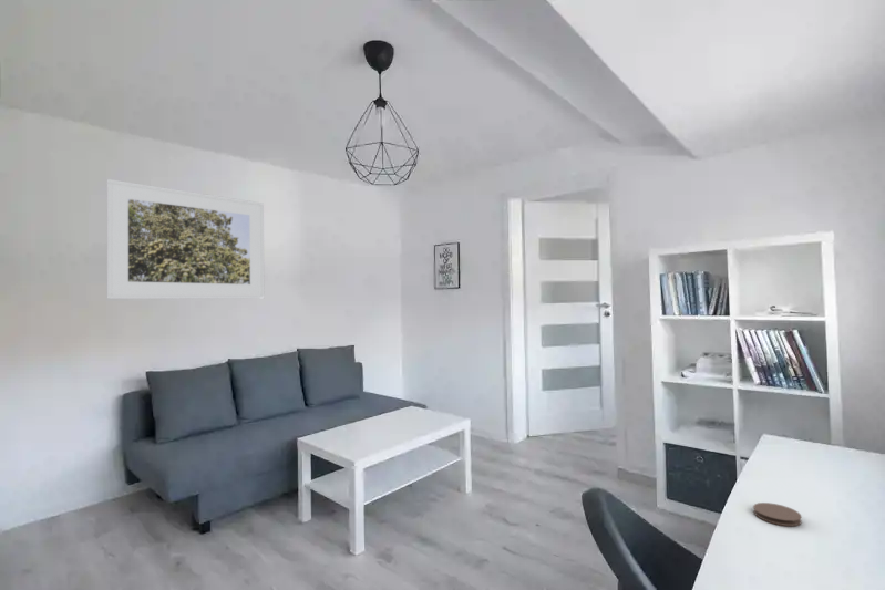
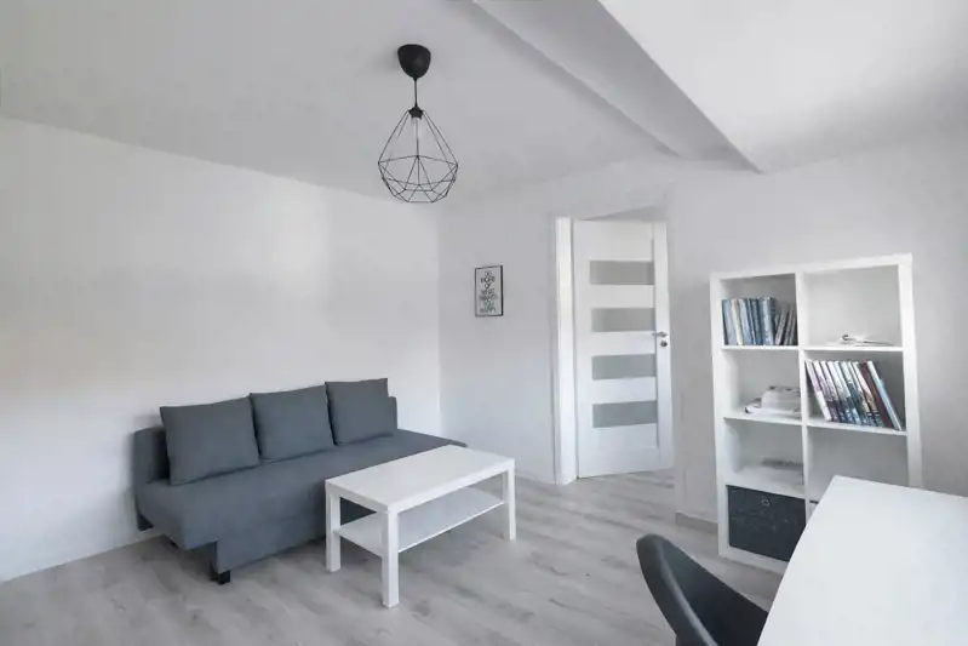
- coaster (776, 514)
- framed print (194, 245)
